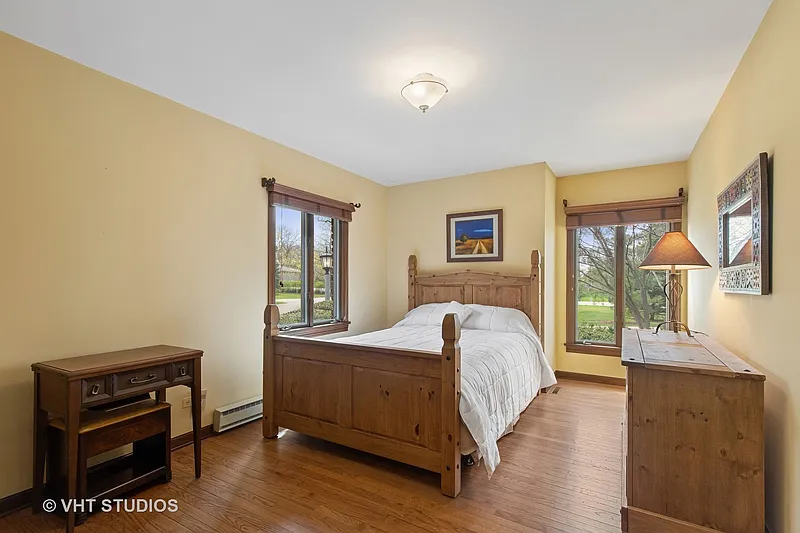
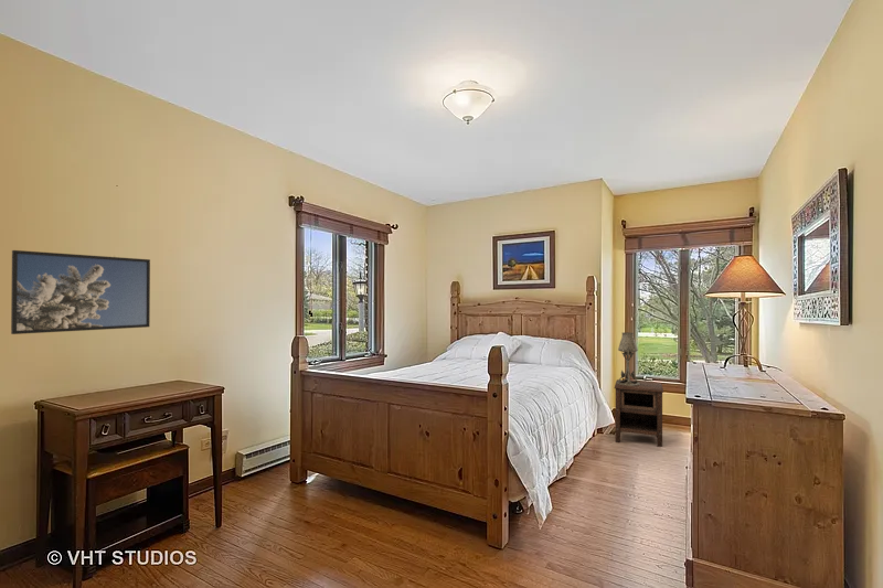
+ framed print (87, 292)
+ table lamp (627, 357)
+ nightstand (638, 411)
